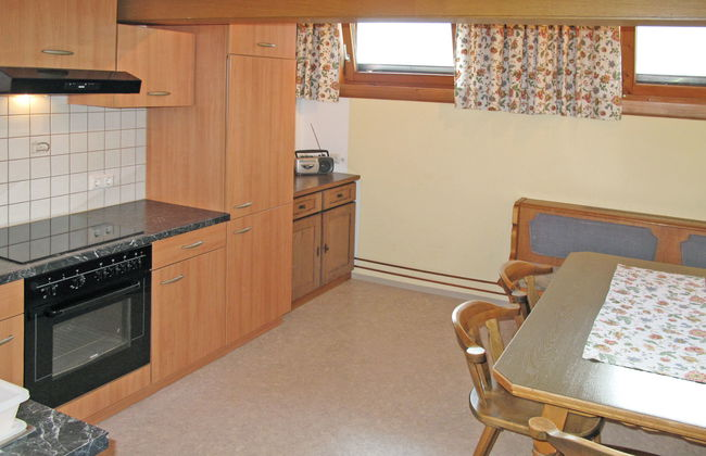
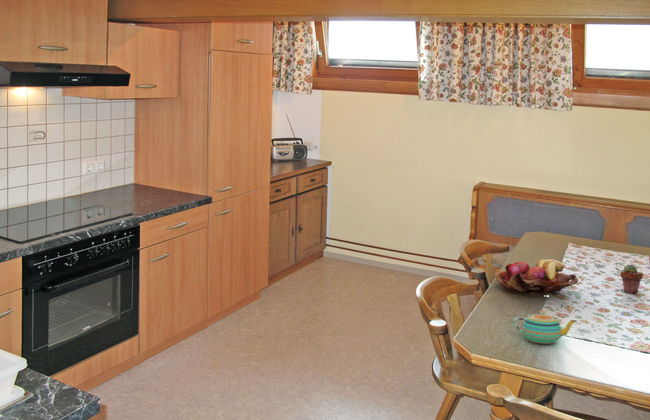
+ potted succulent (631, 277)
+ teapot (544, 326)
+ fruit basket (537, 276)
